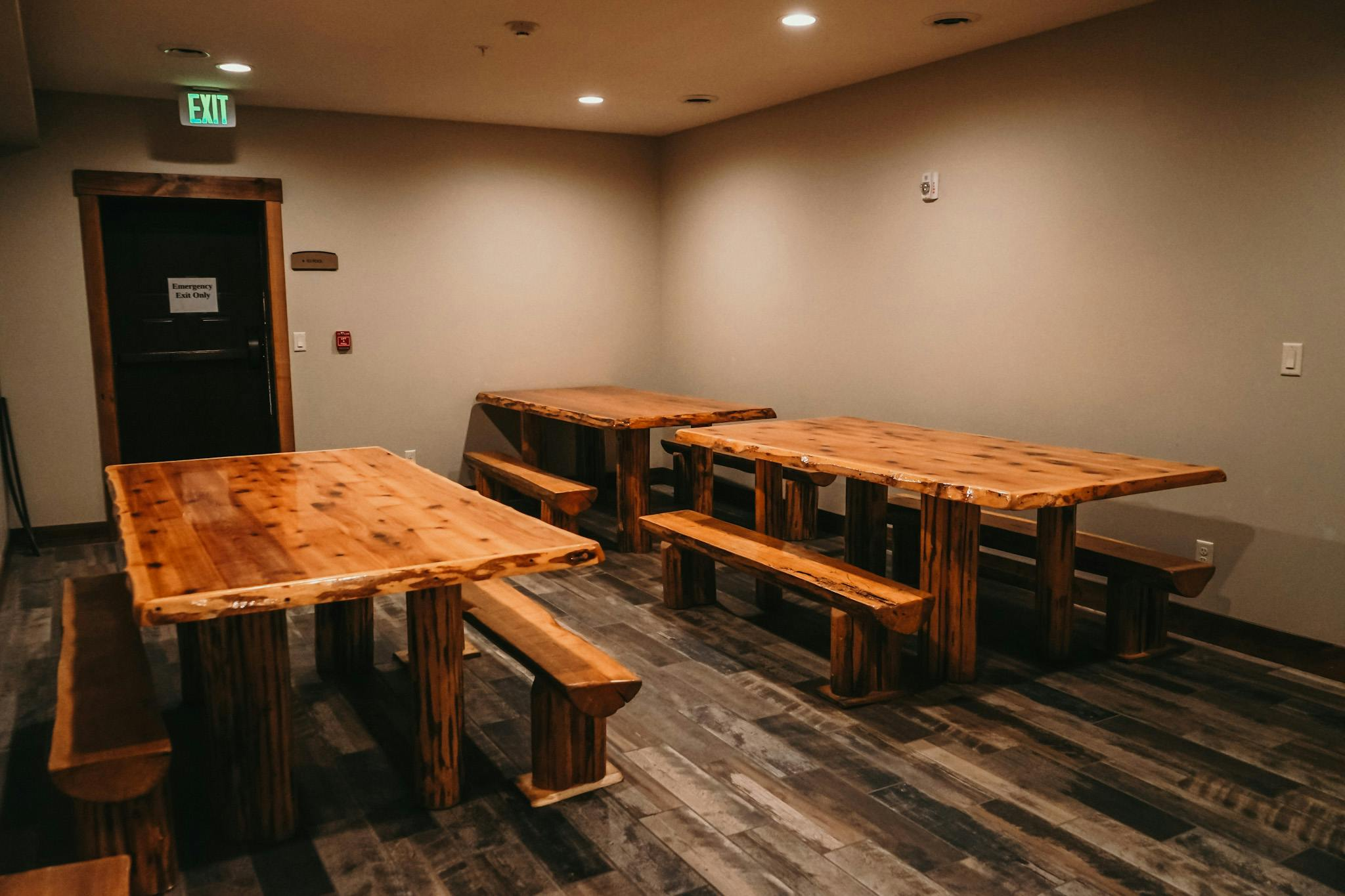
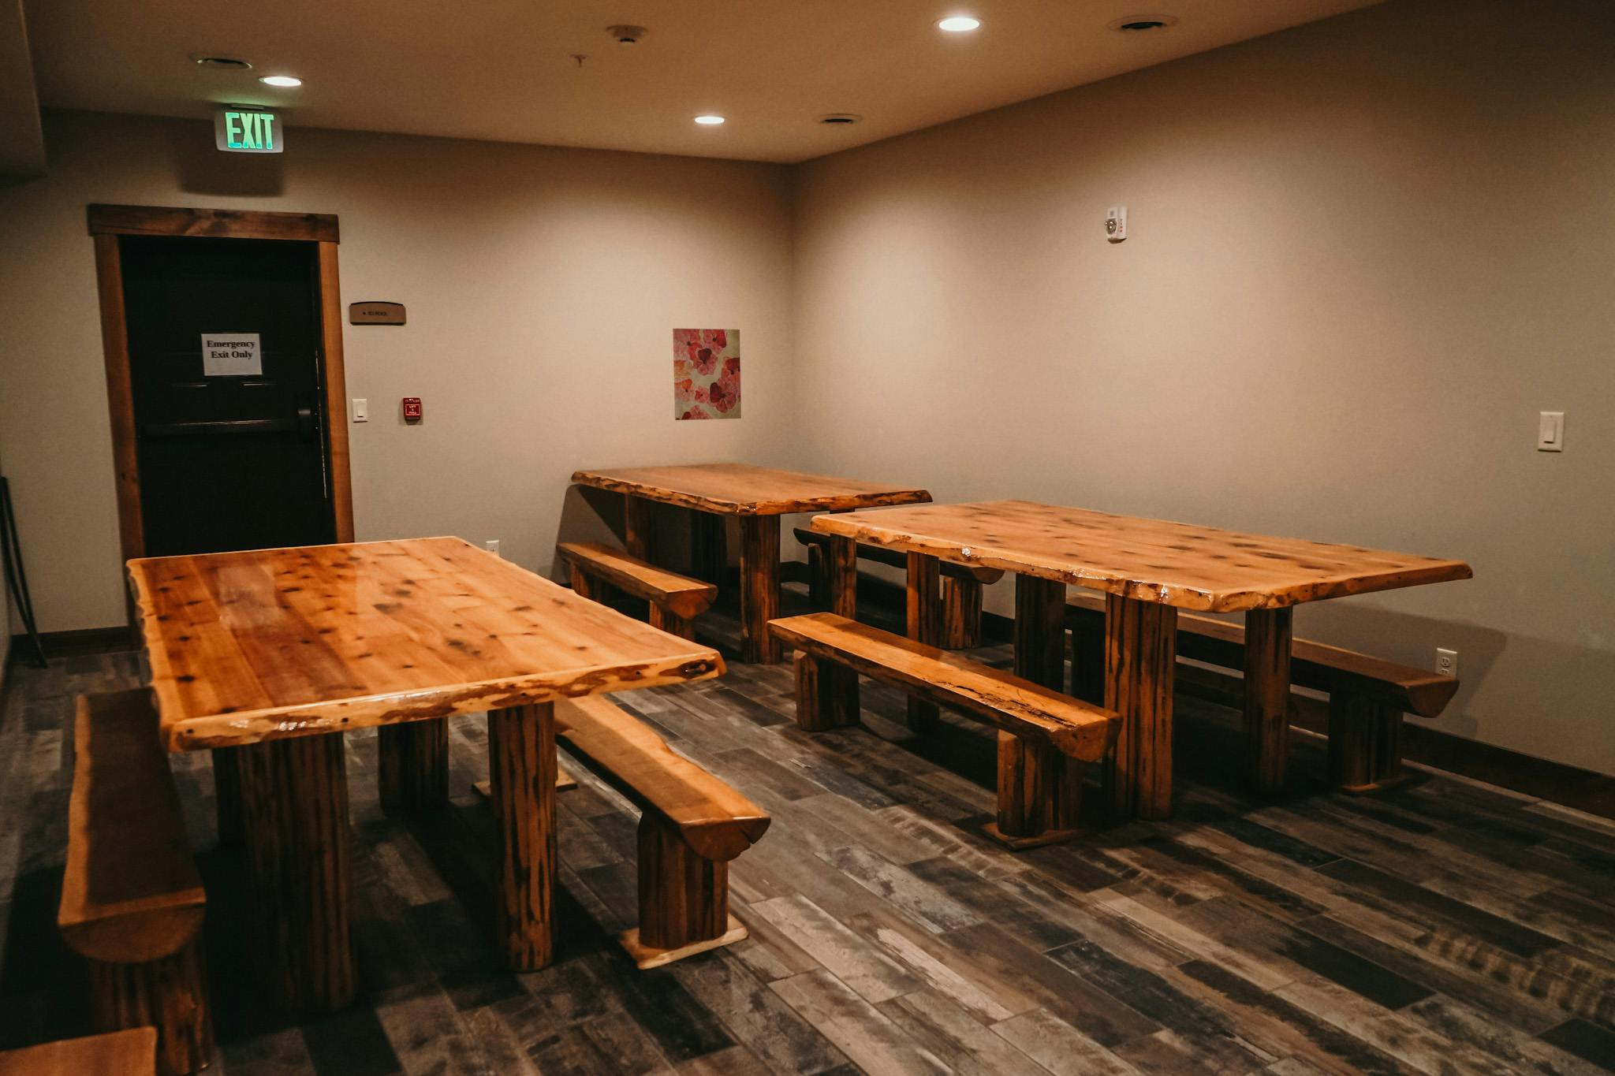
+ wall art (707, 373)
